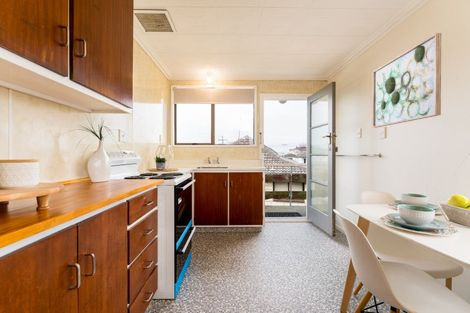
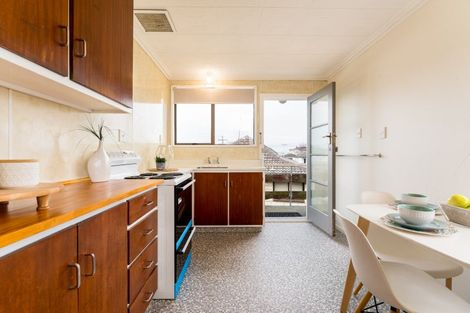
- wall art (399, 89)
